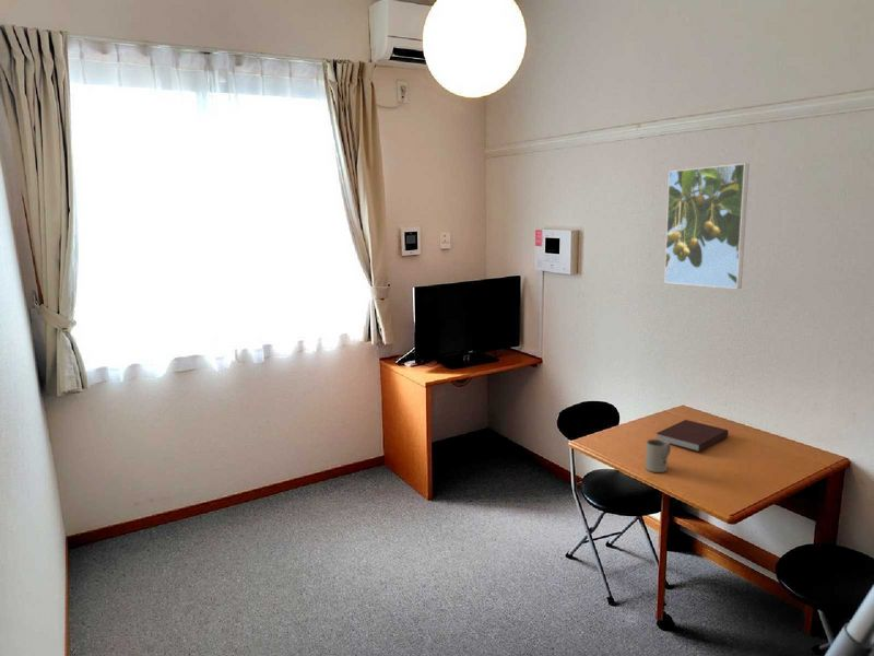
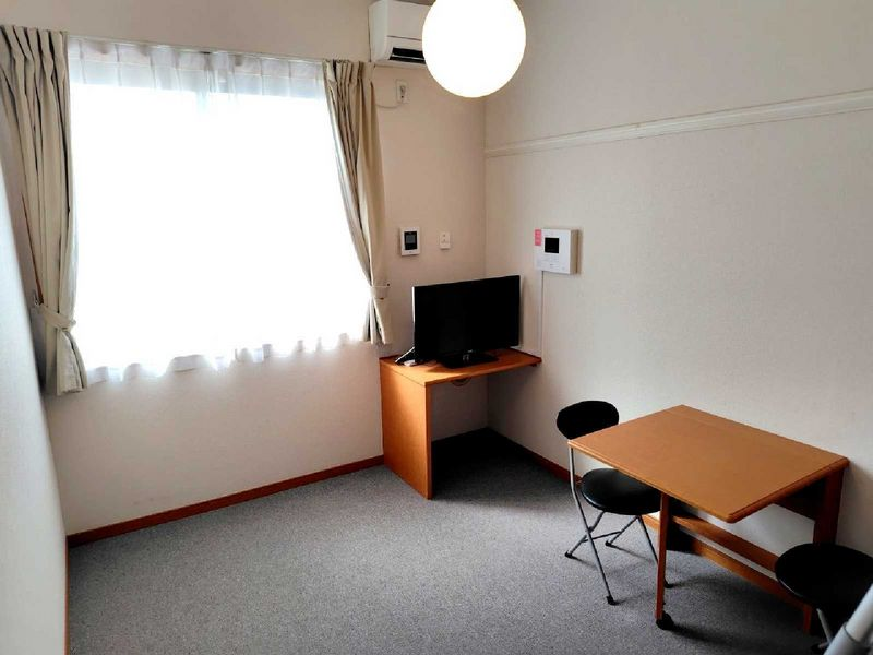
- mug (660, 454)
- notebook (692, 434)
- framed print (704, 227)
